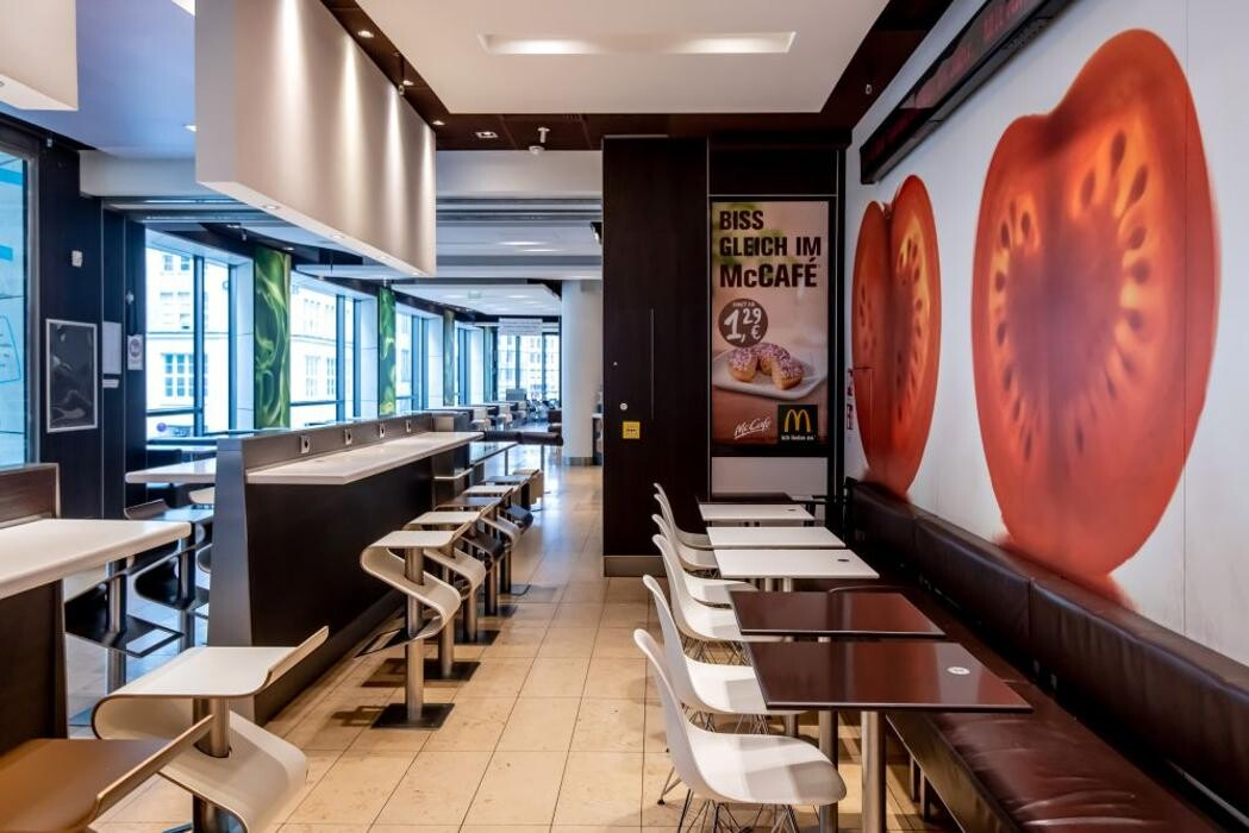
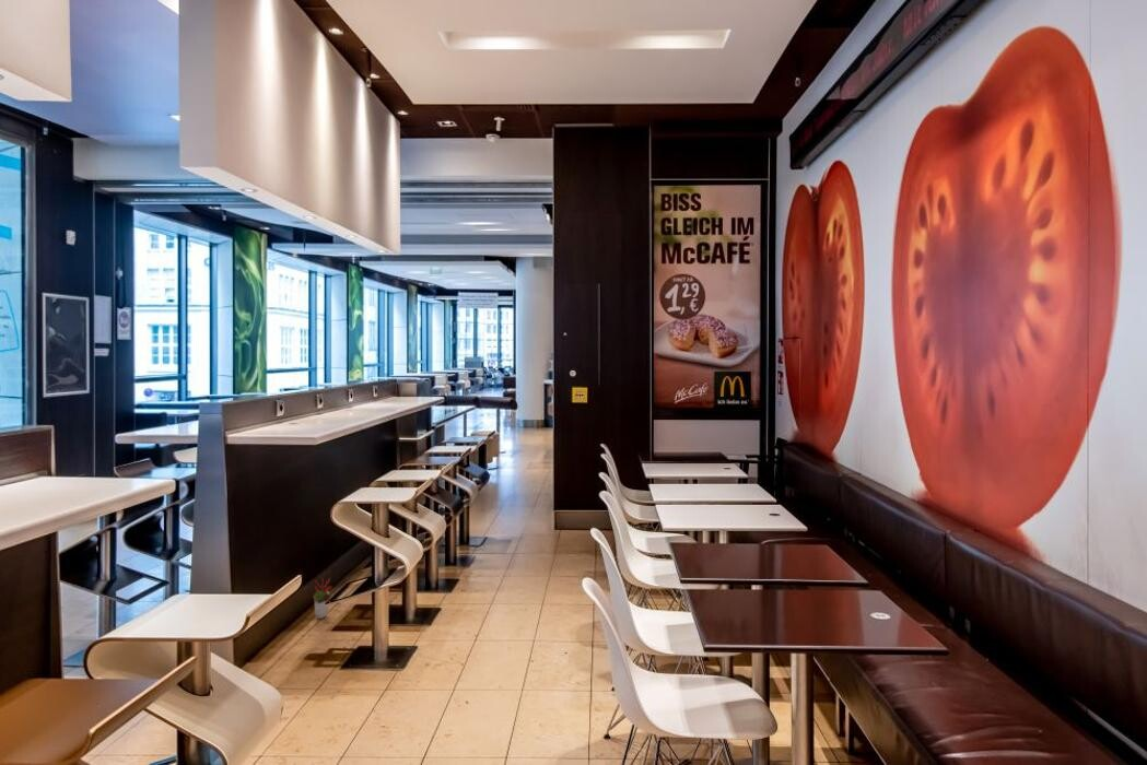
+ decorative plant (323, 597)
